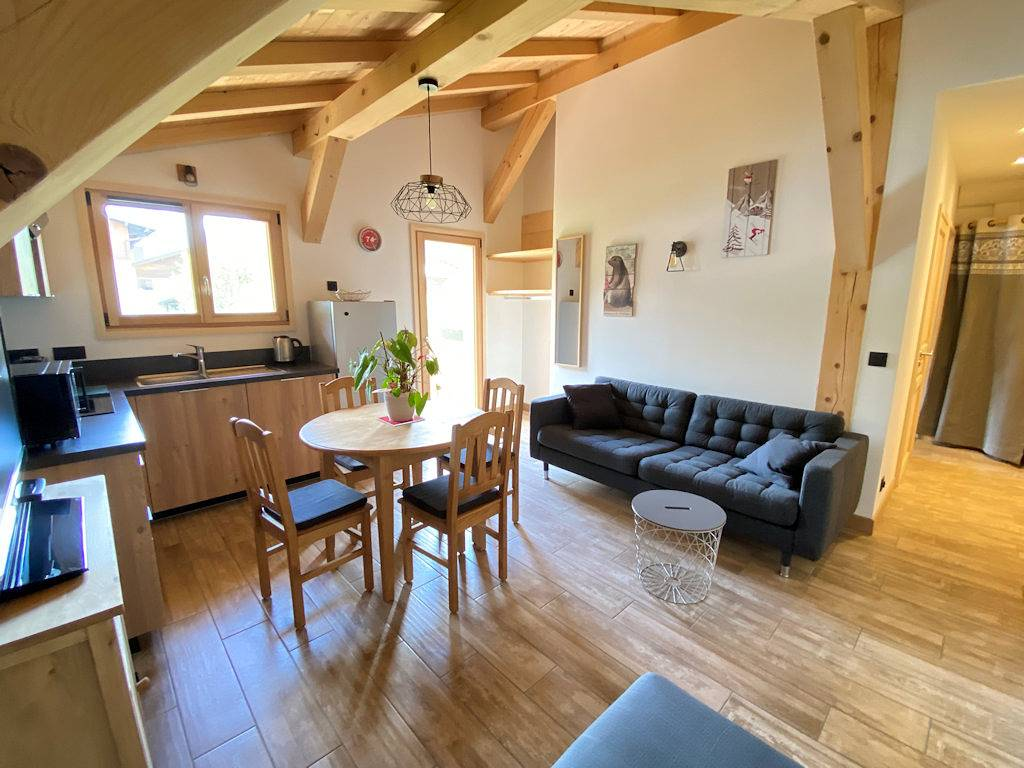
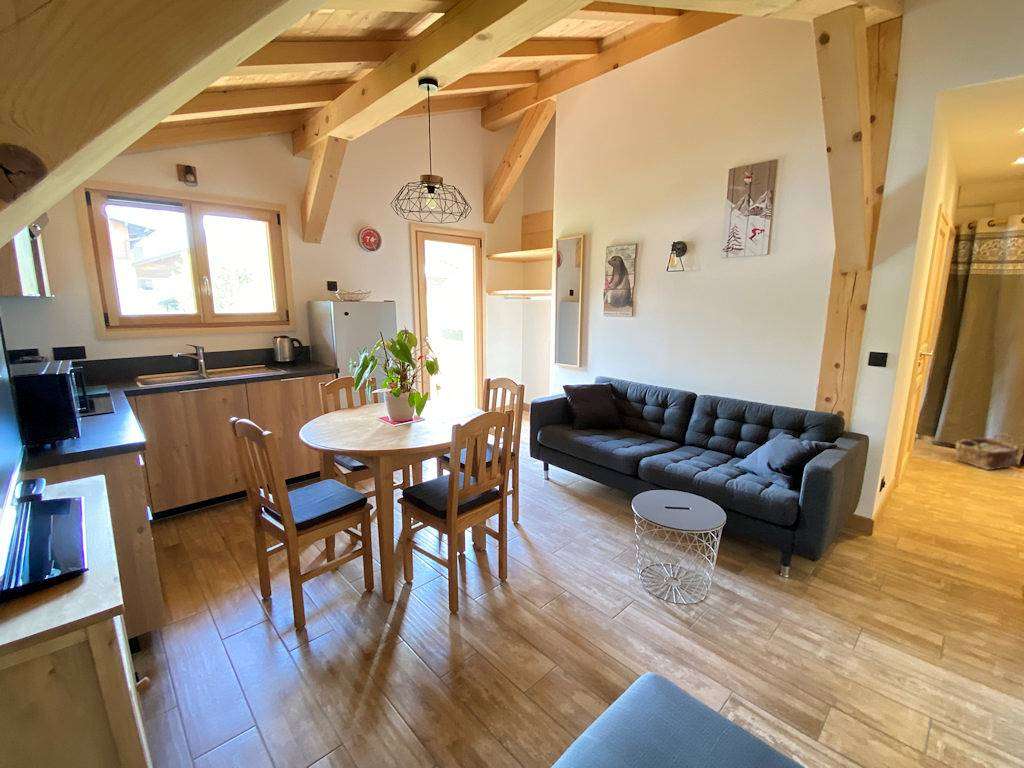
+ woven basket (986, 449)
